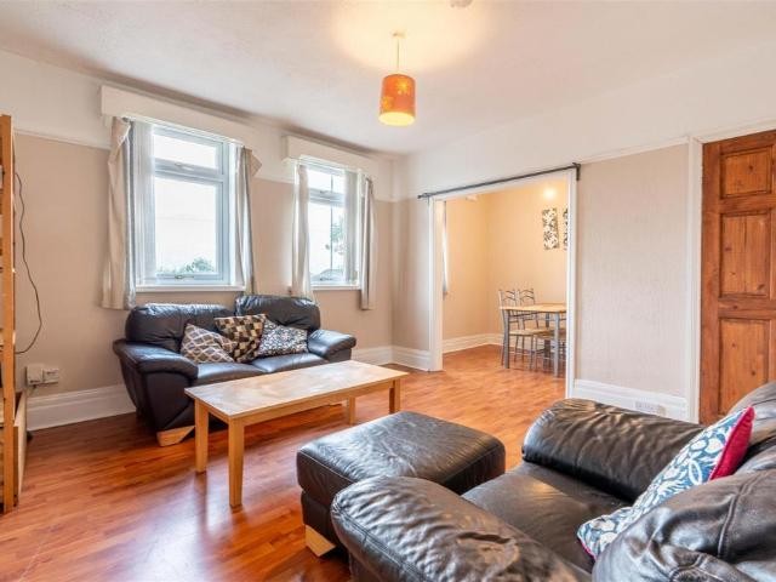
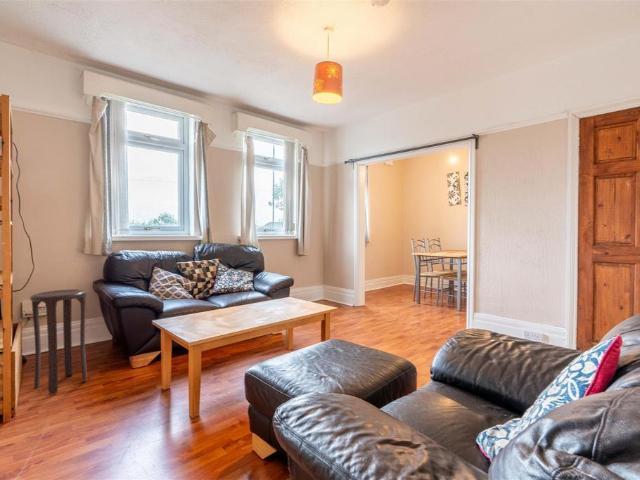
+ stool (63, 336)
